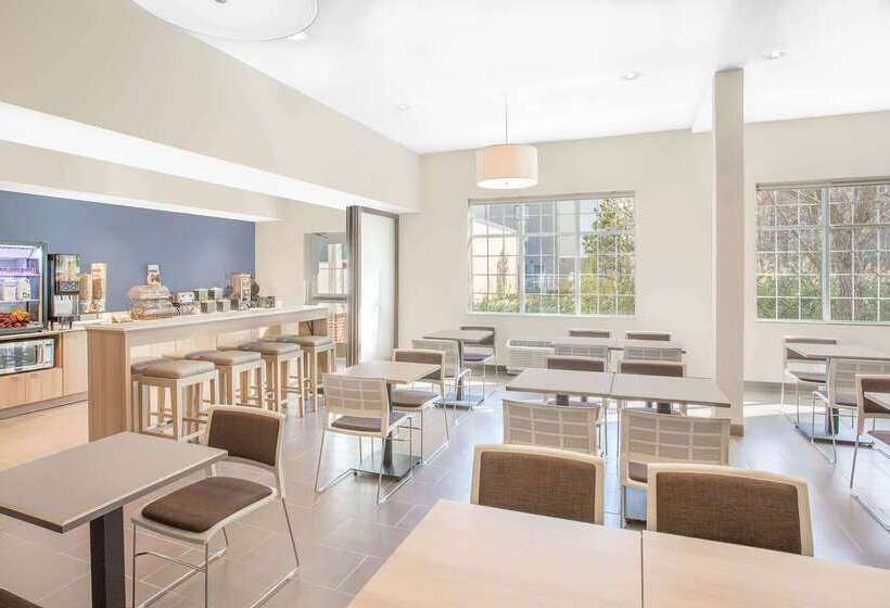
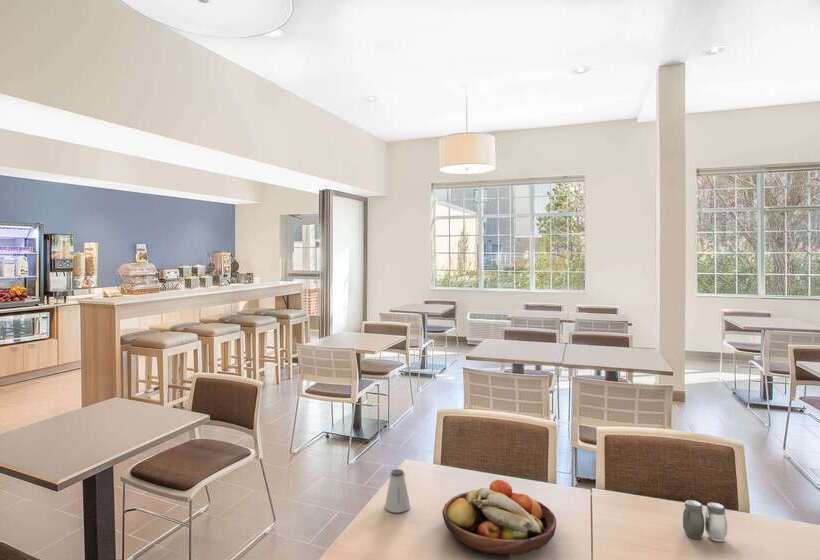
+ fruit bowl (499, 508)
+ saltshaker (397, 488)
+ salt and pepper shaker (703, 519)
